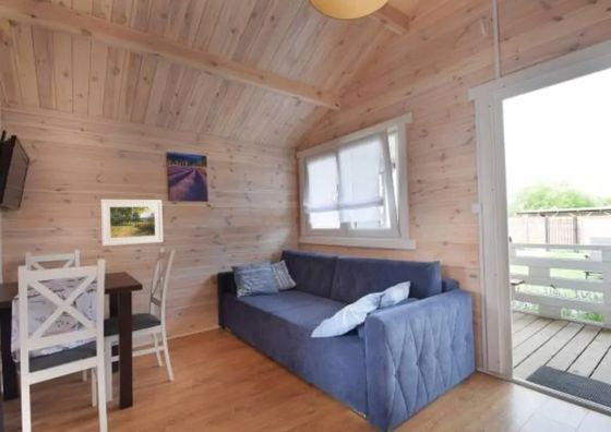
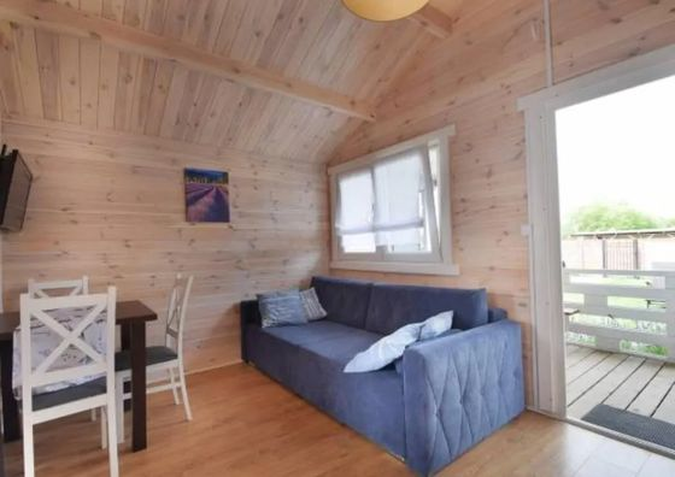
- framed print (133, 221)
